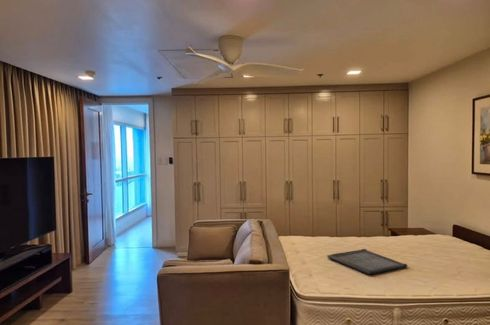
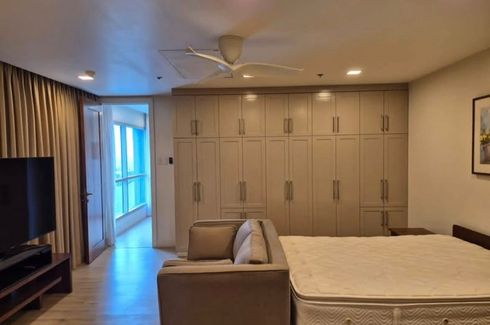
- serving tray (365, 260)
